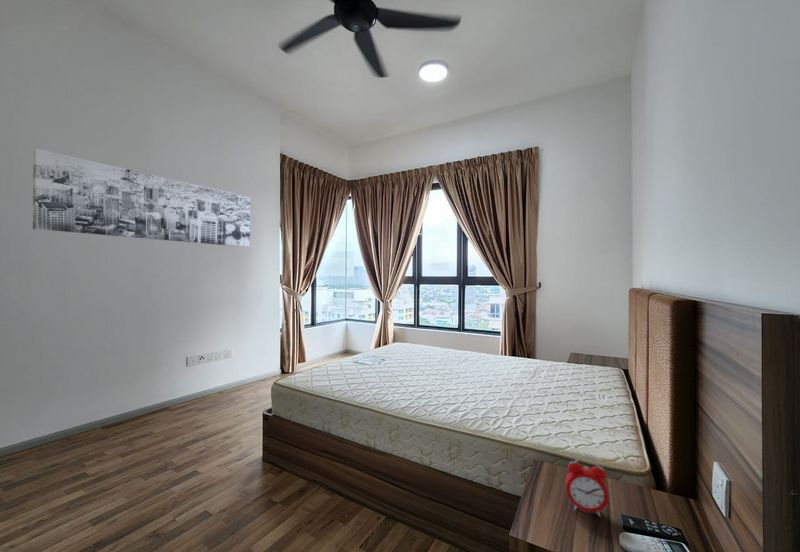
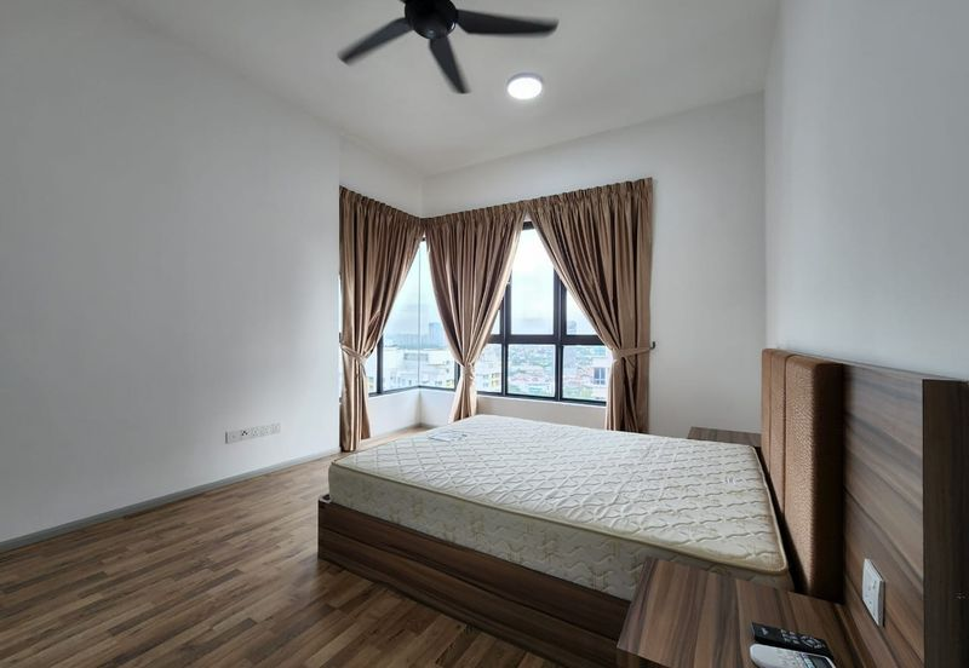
- alarm clock (586, 483)
- wall art (166, 209)
